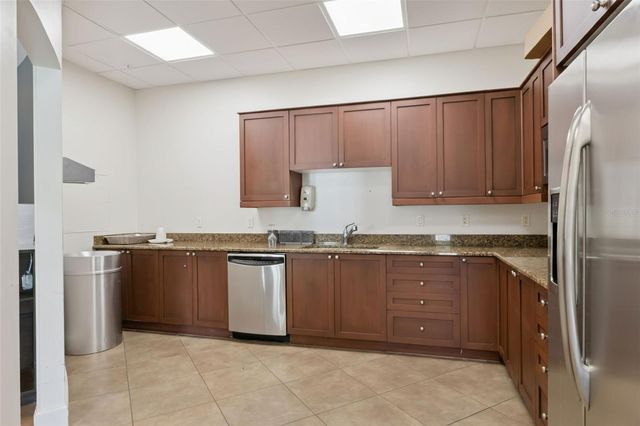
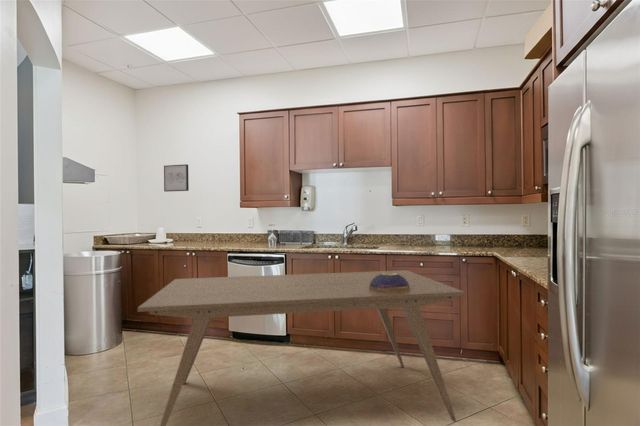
+ wall art (176, 178)
+ decorative bowl (389, 280)
+ dining table (303, 312)
